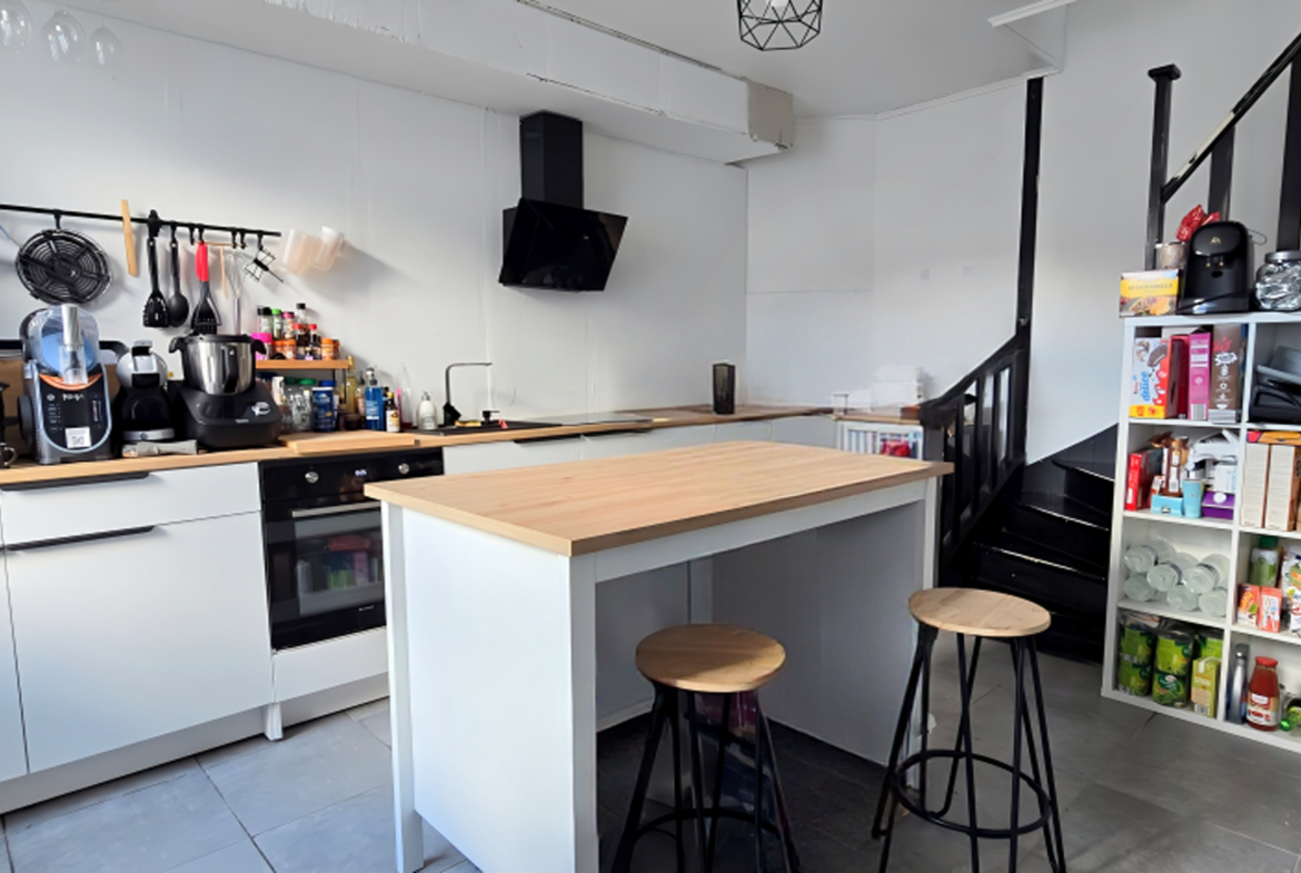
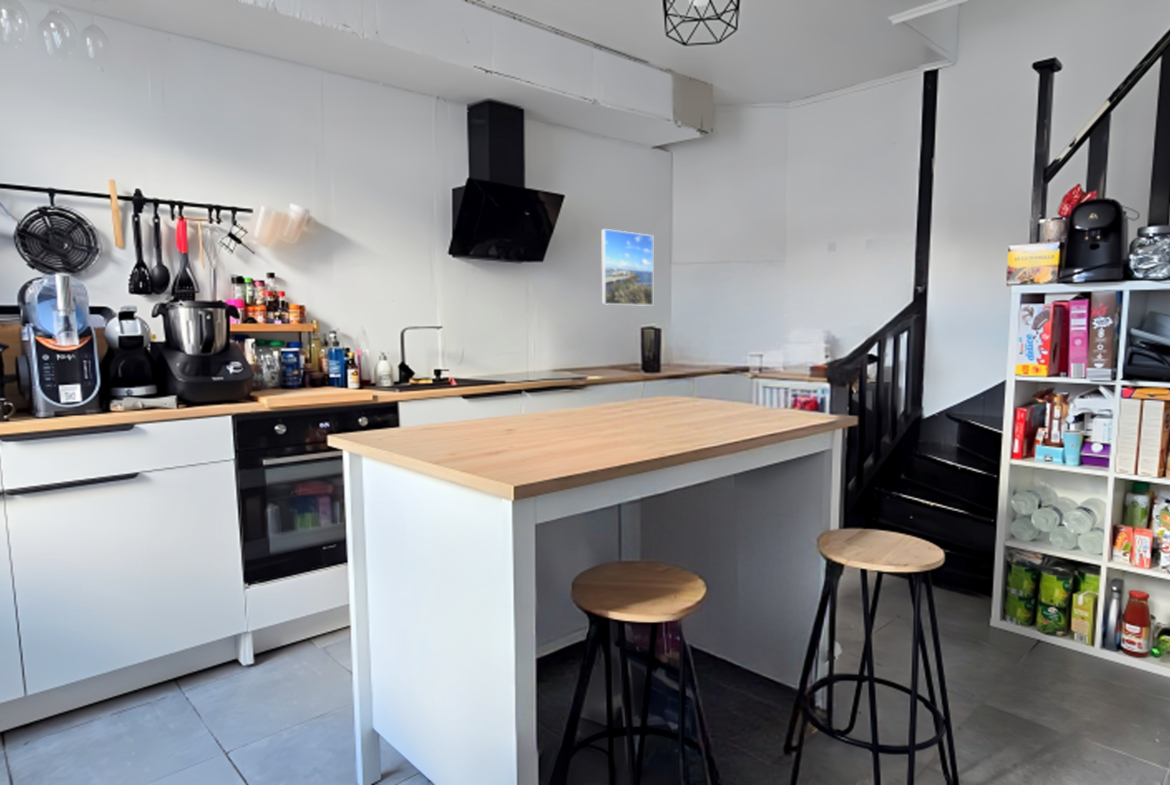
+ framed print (628, 268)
